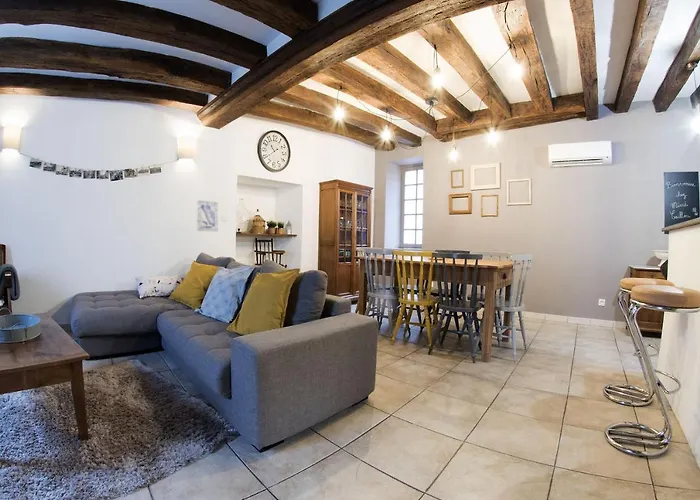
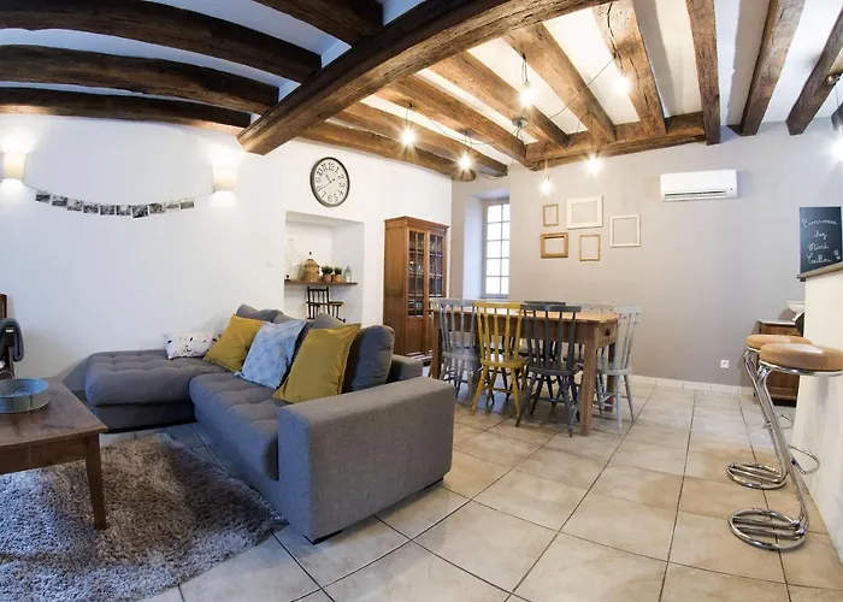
- wall art (207, 216)
